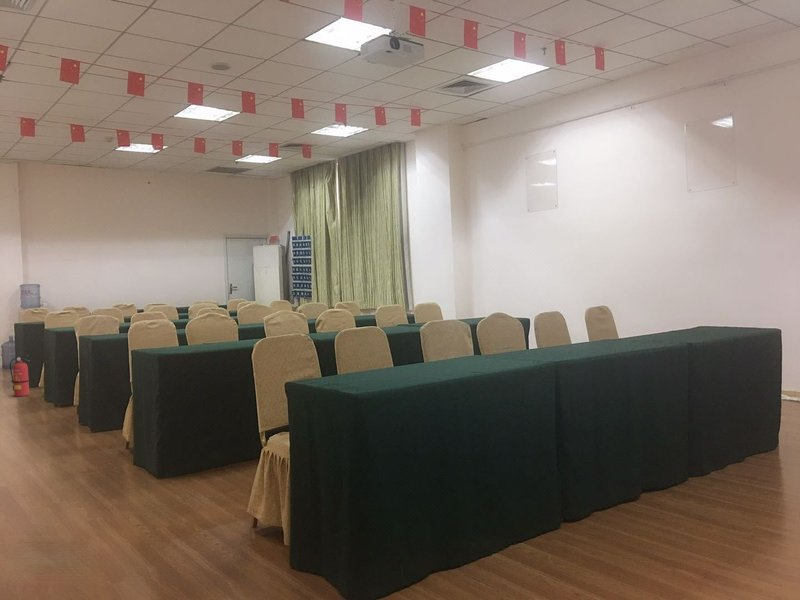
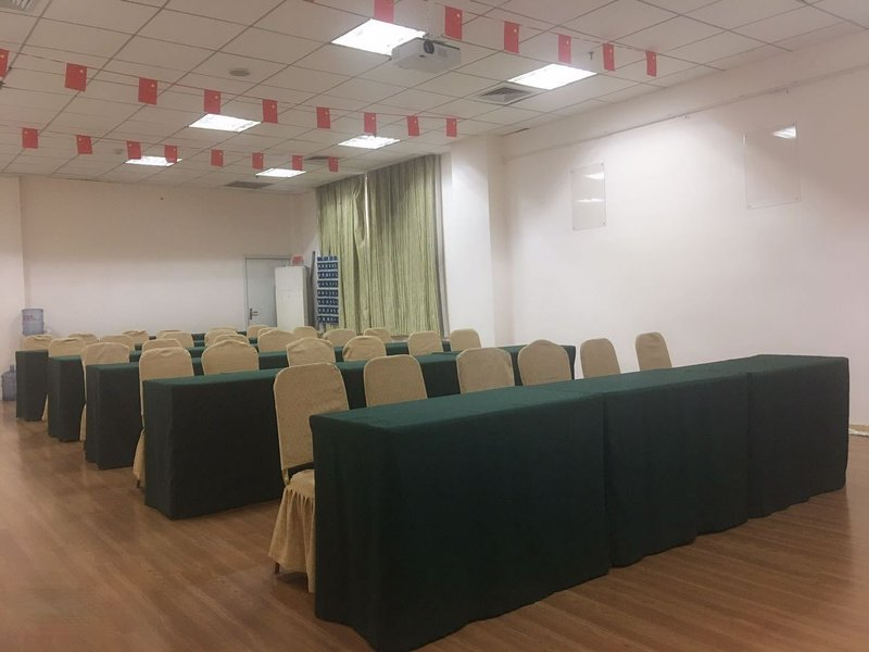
- fire extinguisher (20, 375)
